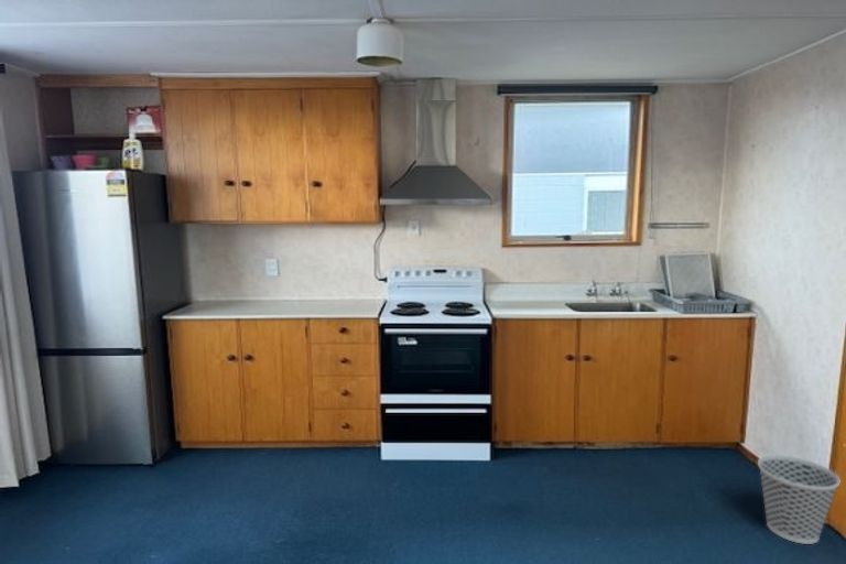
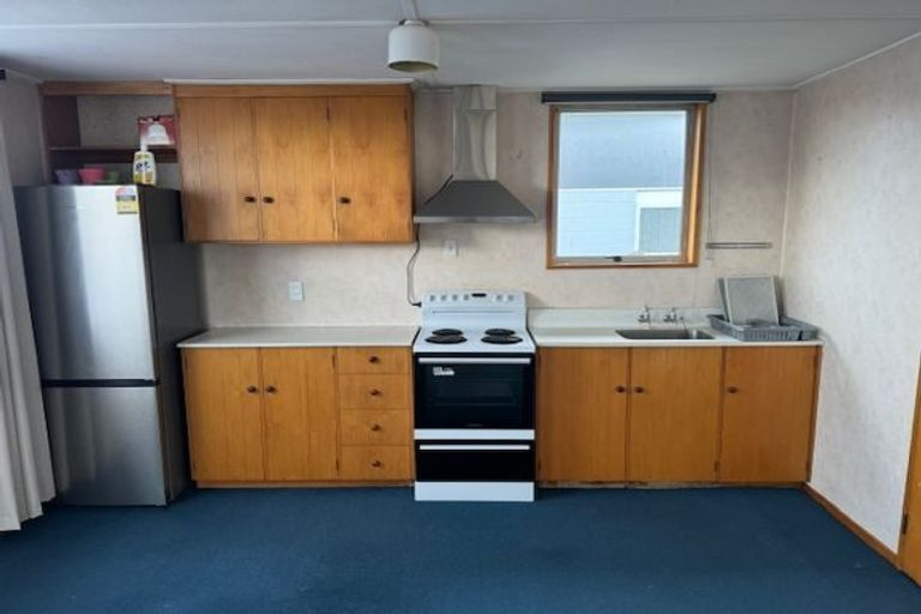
- wastebasket (794, 500)
